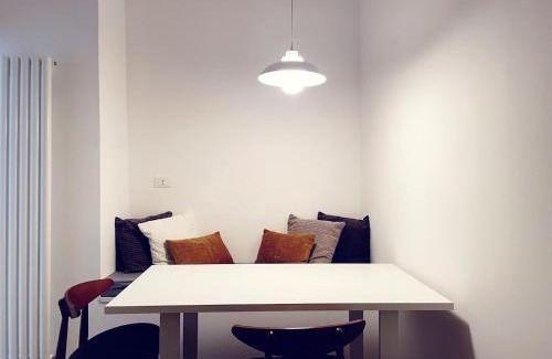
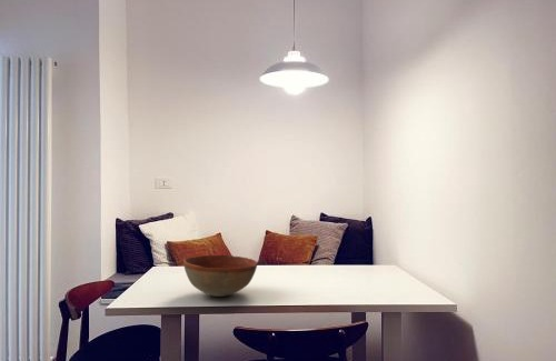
+ bowl (220, 277)
